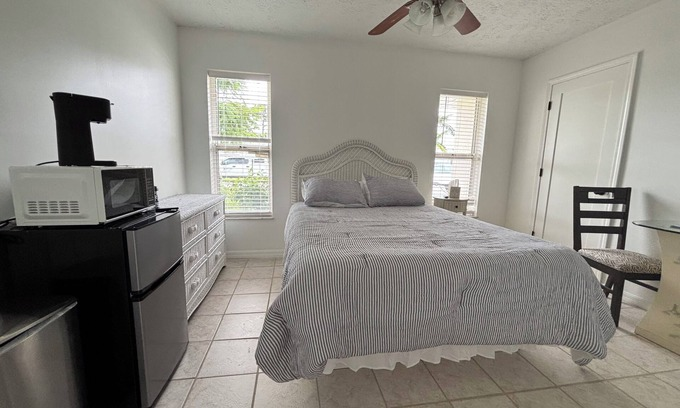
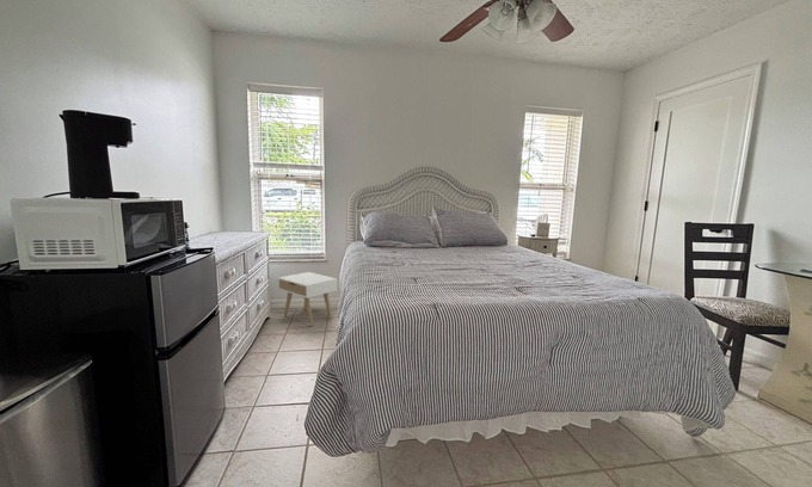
+ nightstand (307, 297)
